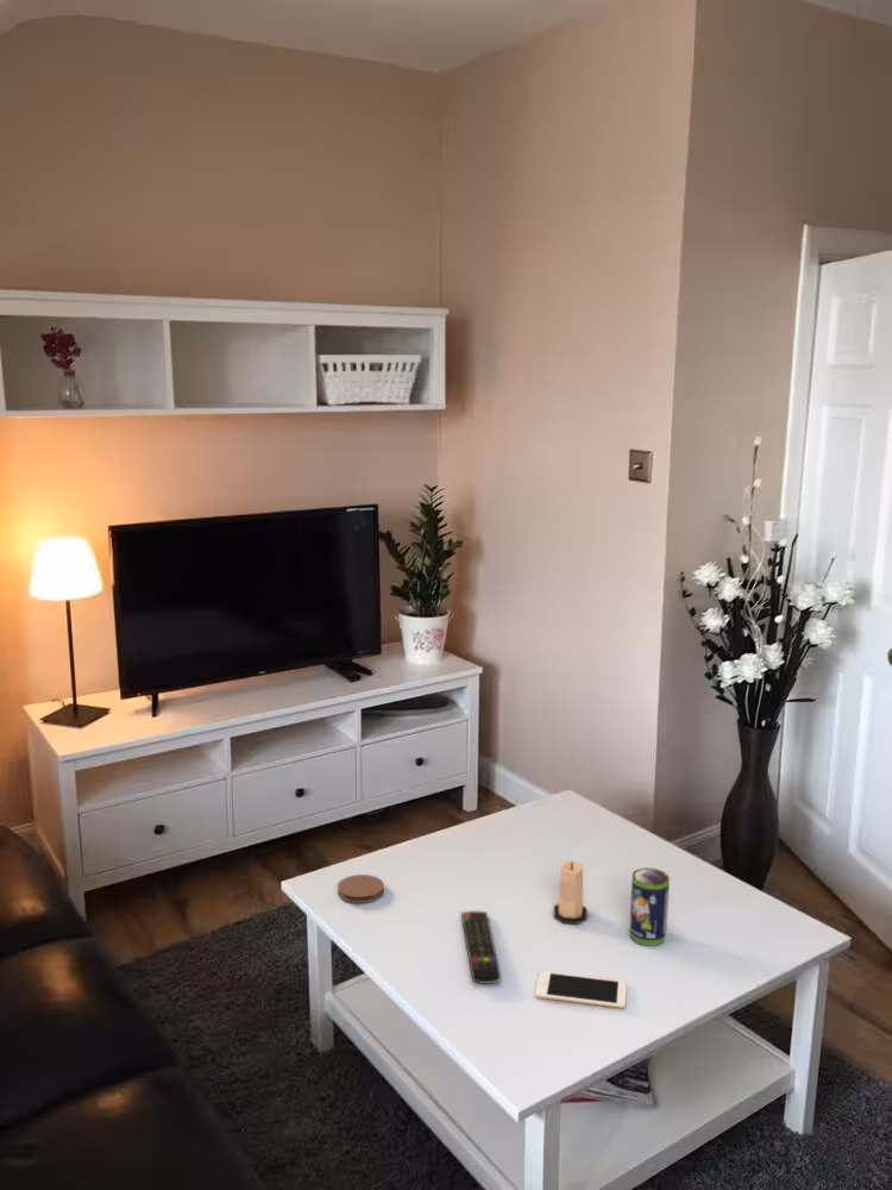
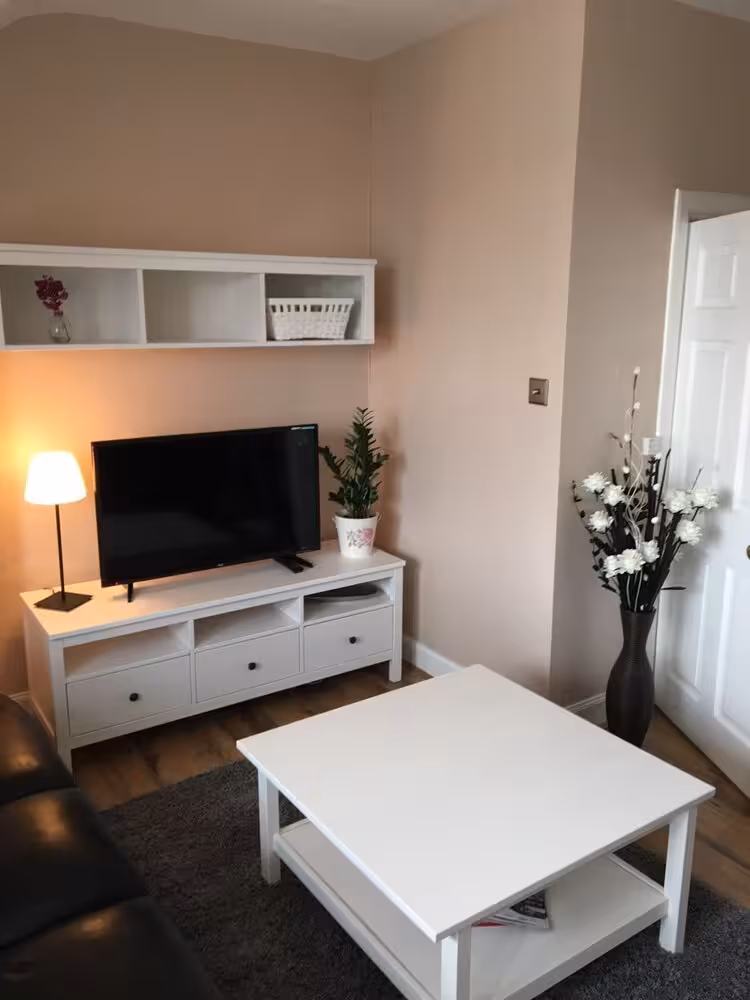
- candle (571, 888)
- remote control (479, 945)
- coaster (360, 888)
- beverage can (648, 906)
- cell phone (580, 989)
